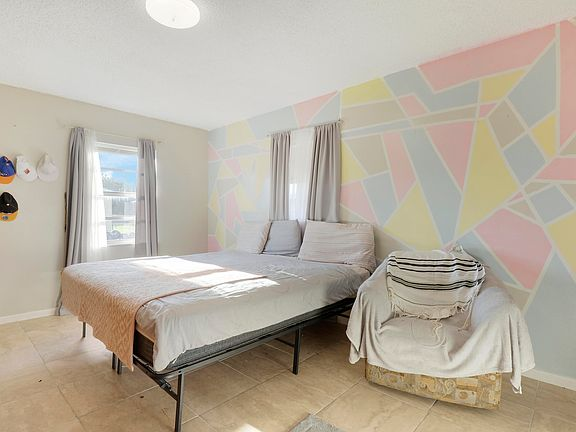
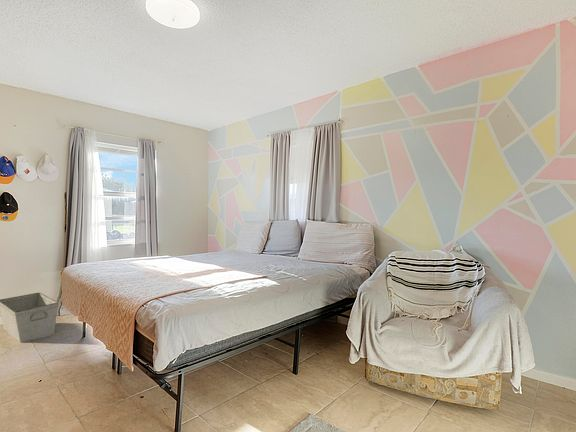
+ storage bin (28, 316)
